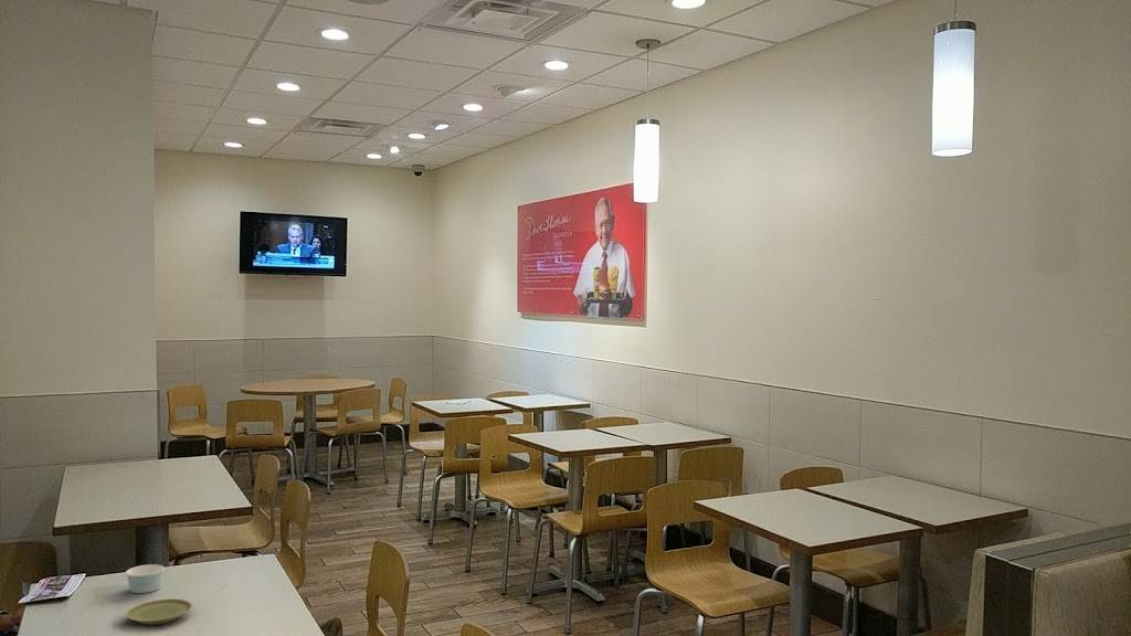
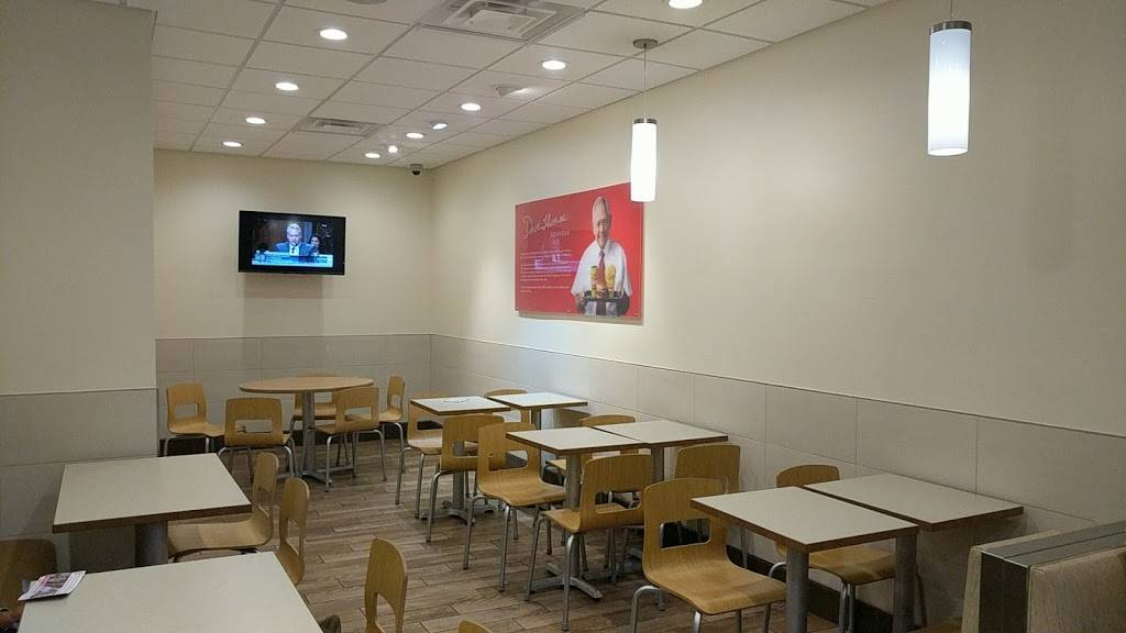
- paper cup (145, 579)
- plate (159, 613)
